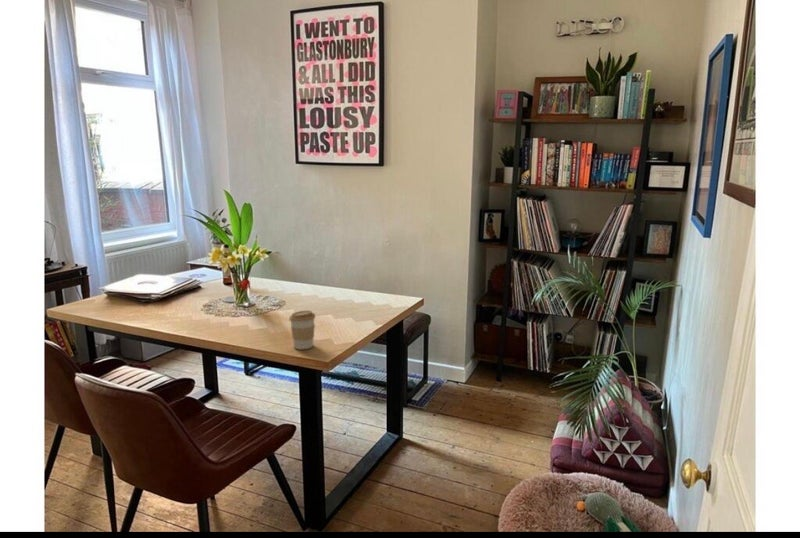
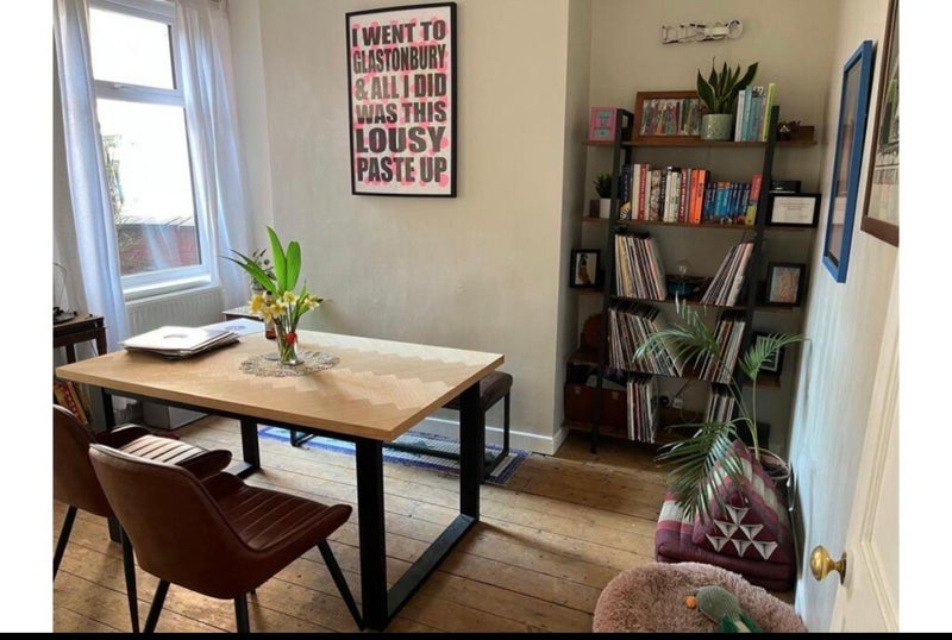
- coffee cup (302, 329)
